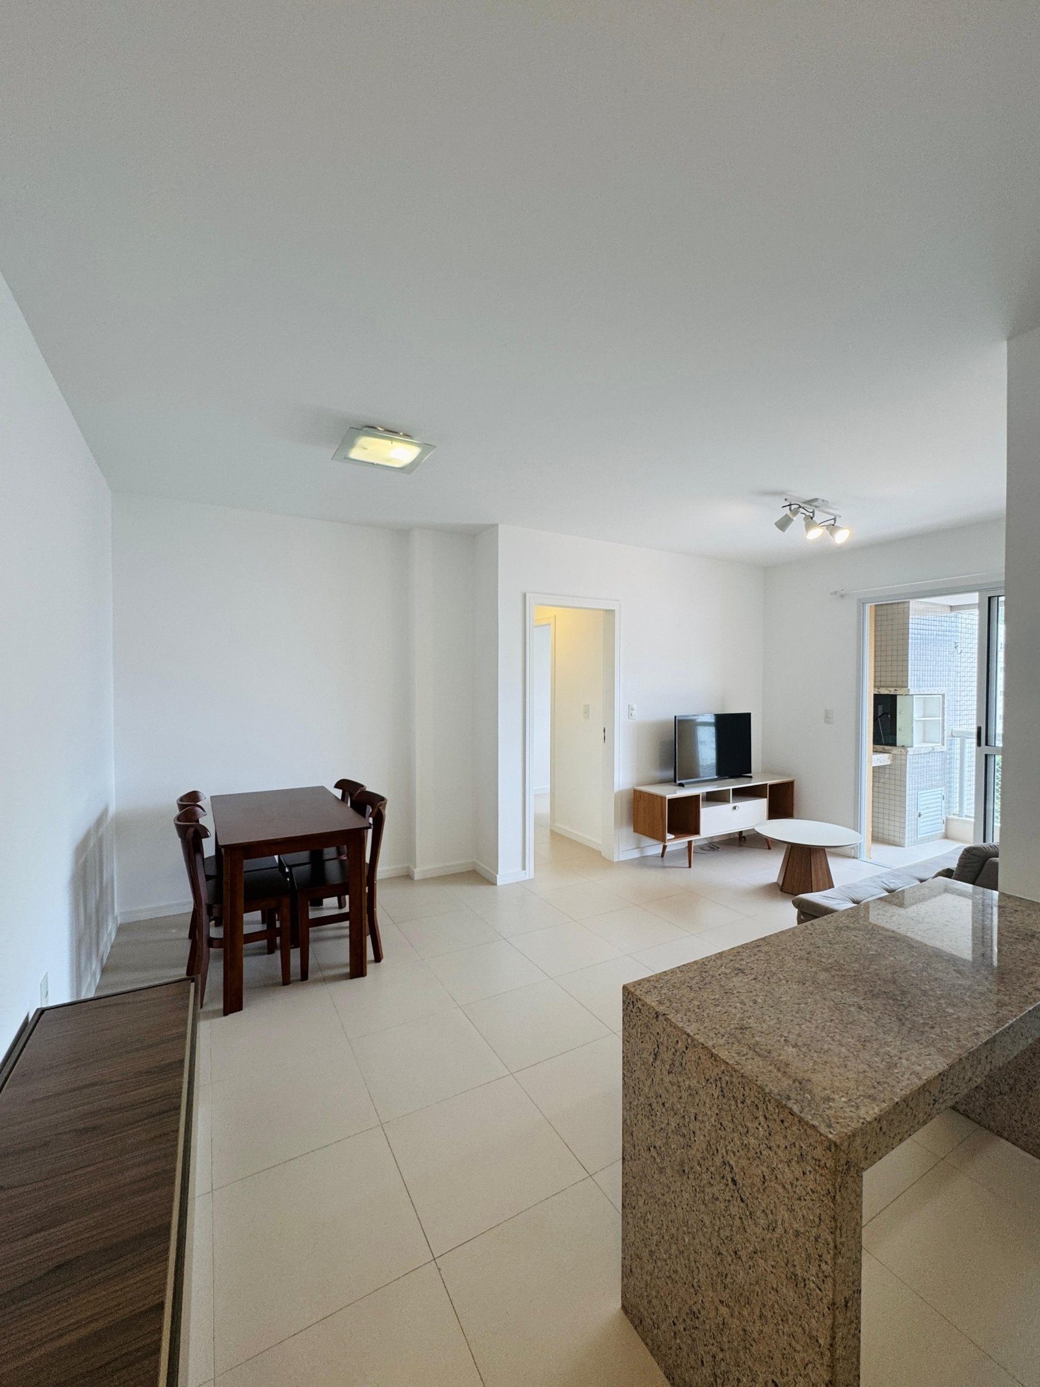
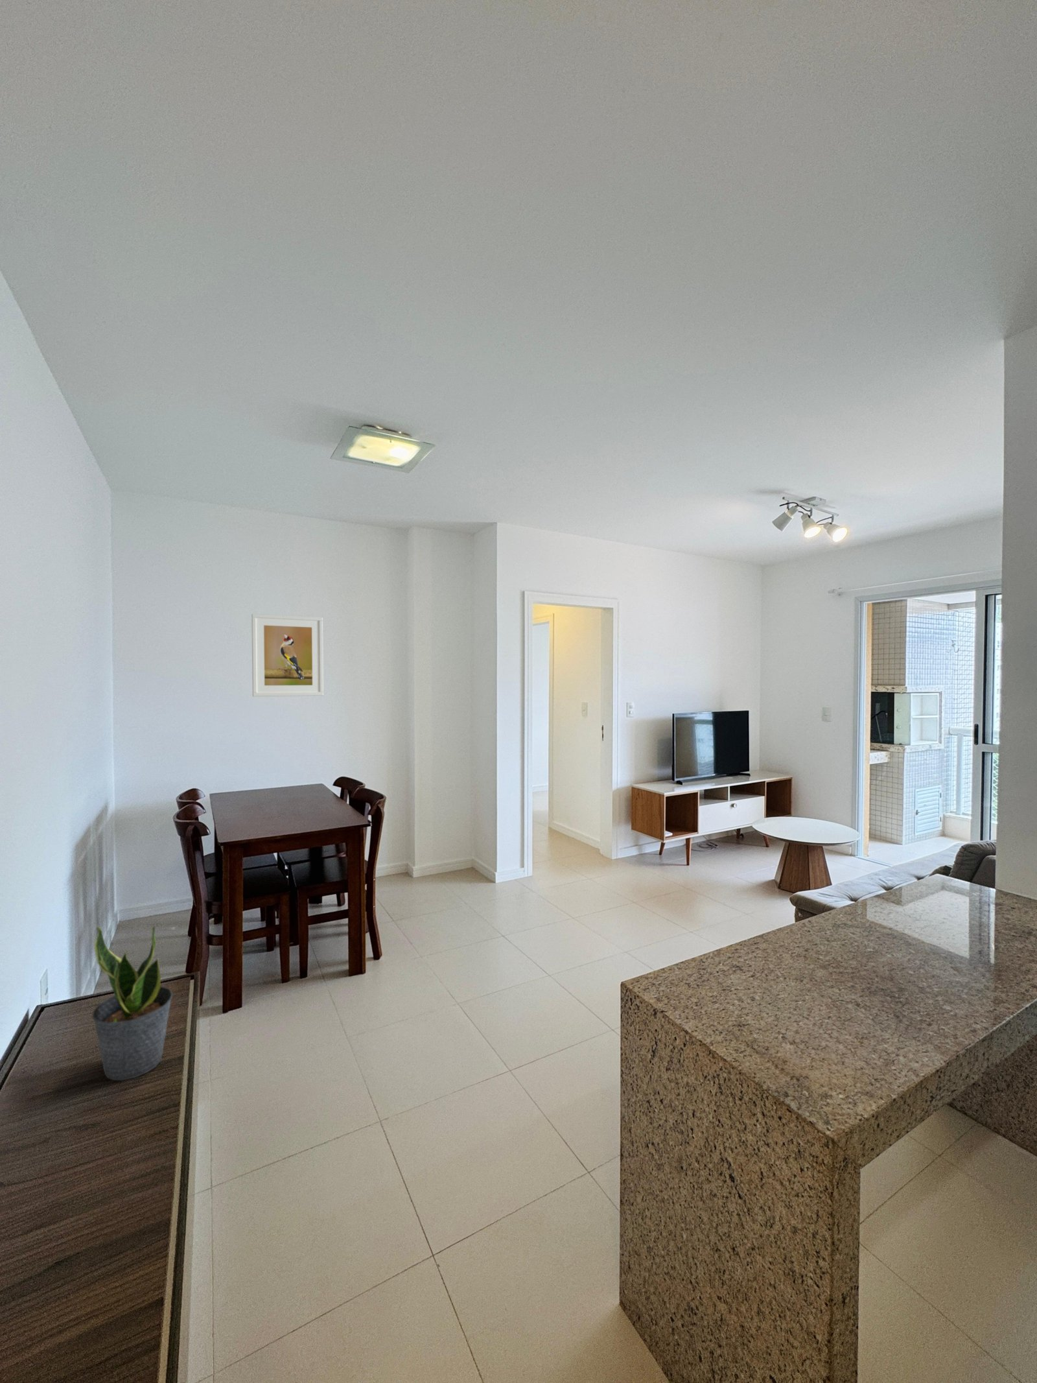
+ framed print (289, 655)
+ potted plant (133, 990)
